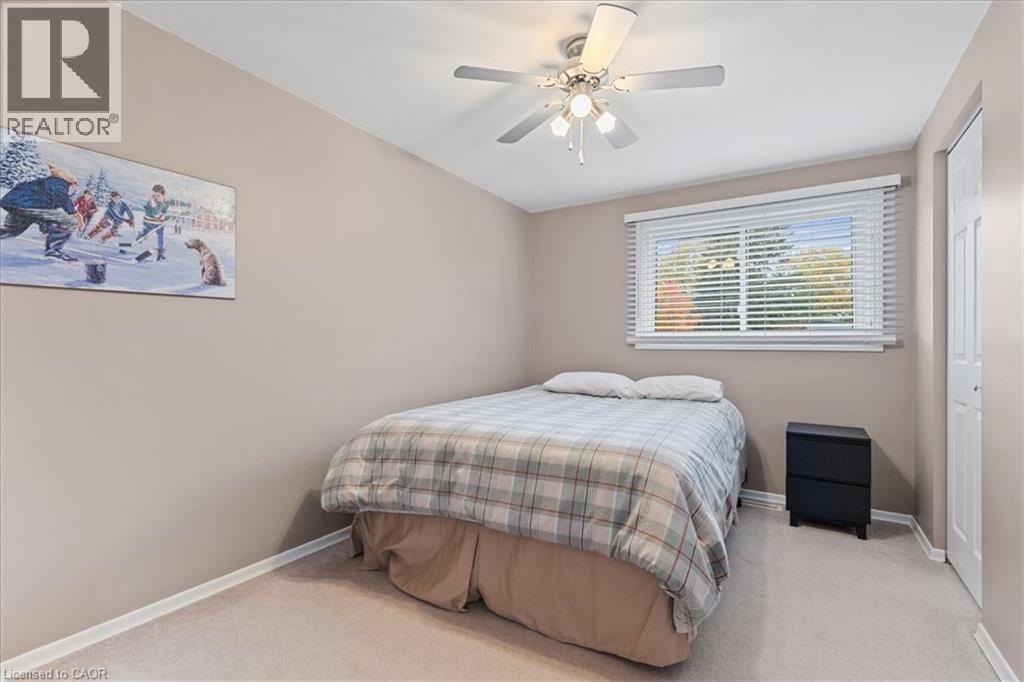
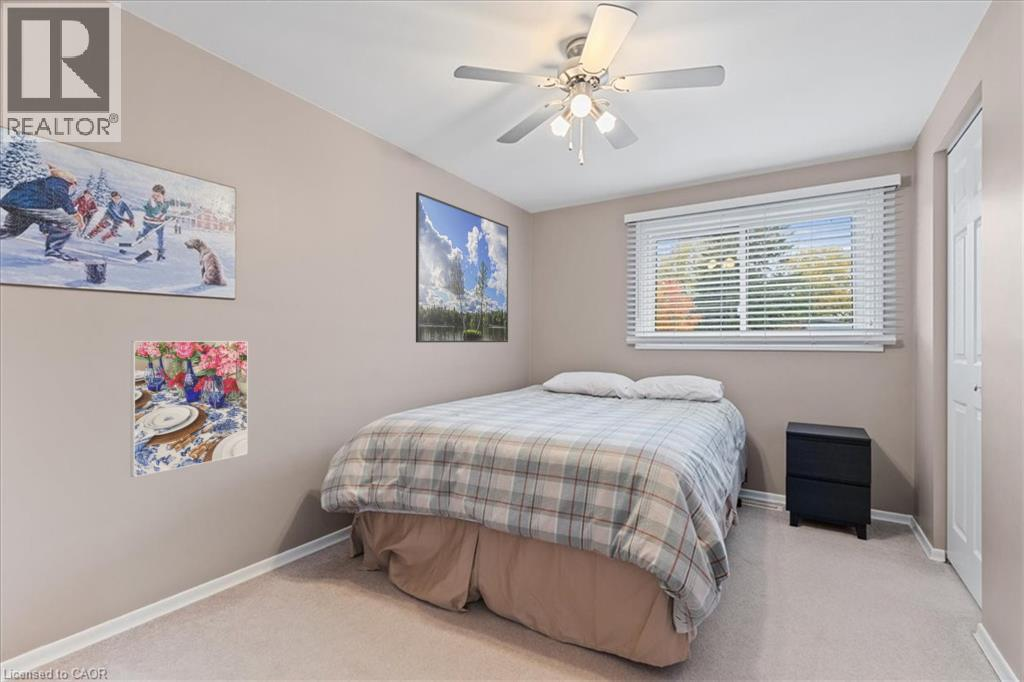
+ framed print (467, 276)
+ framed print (194, 402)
